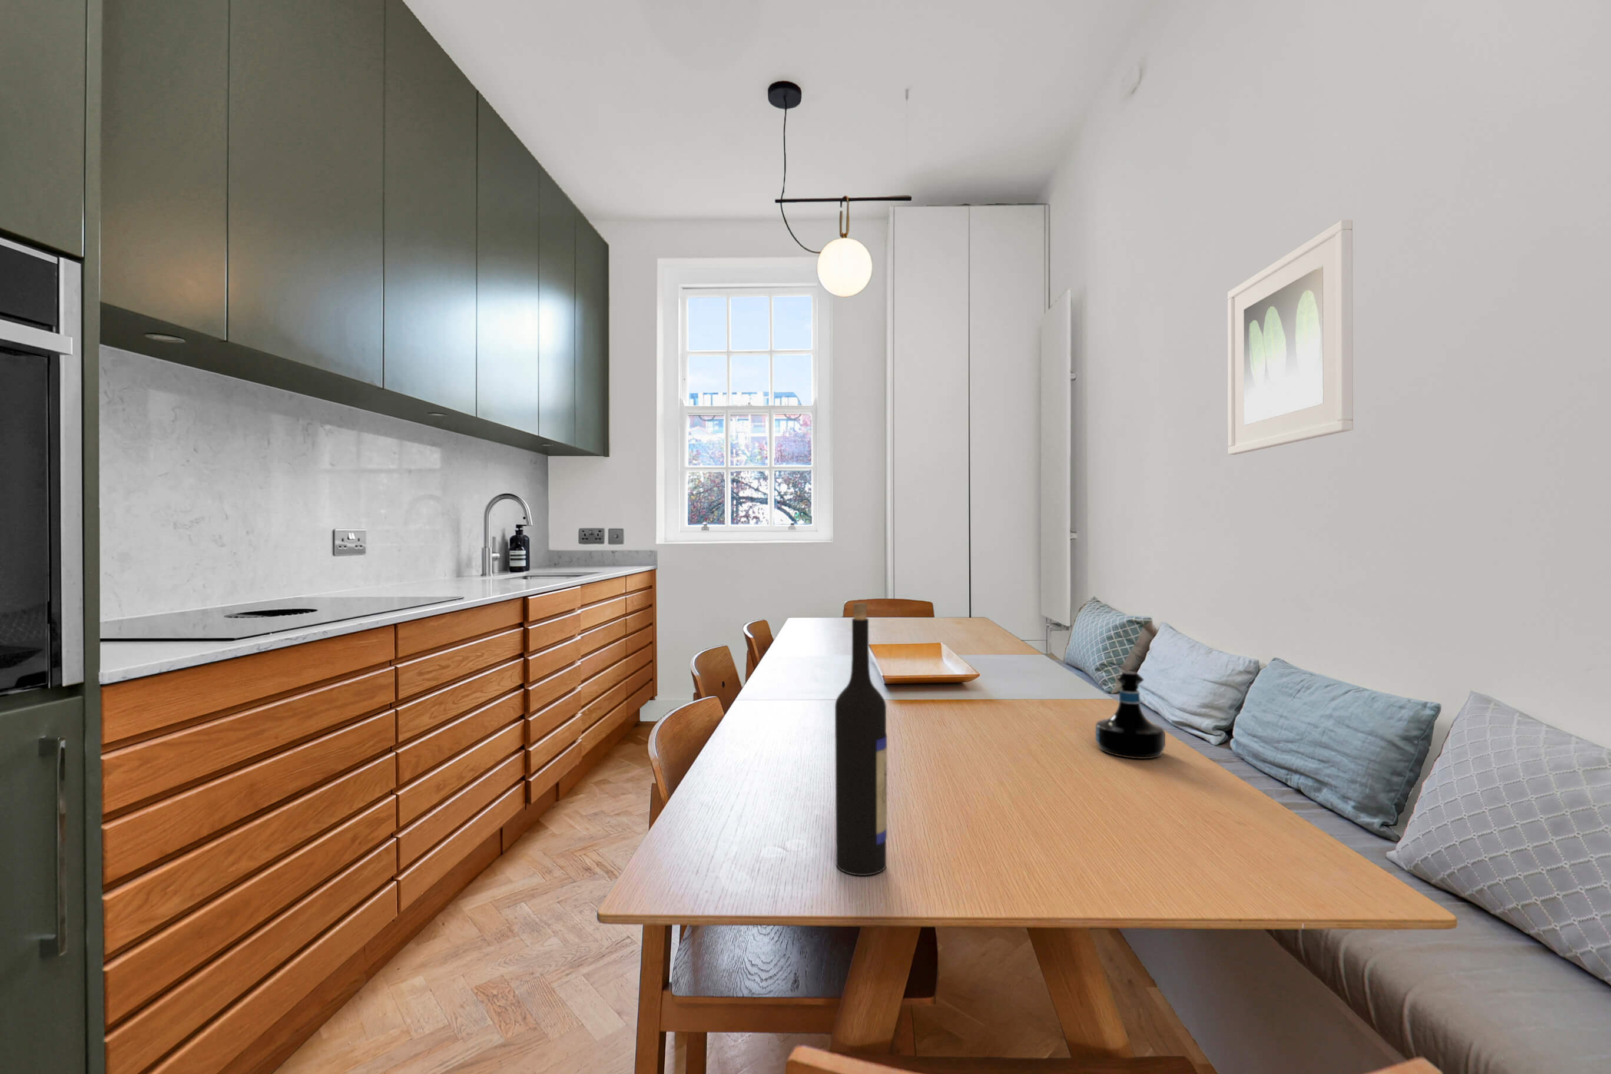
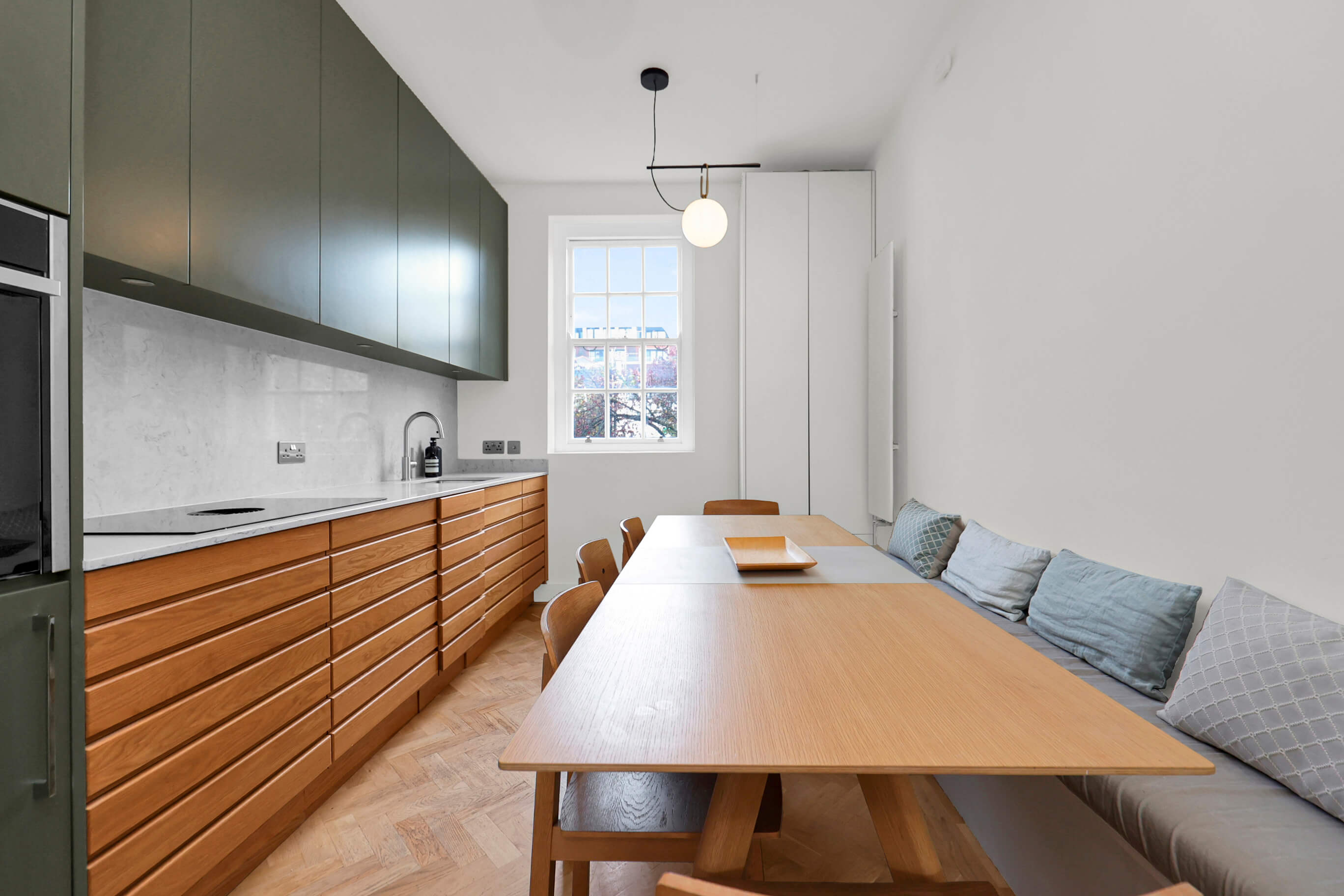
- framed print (1281, 352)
- tequila bottle (1129, 711)
- wine bottle (861, 734)
